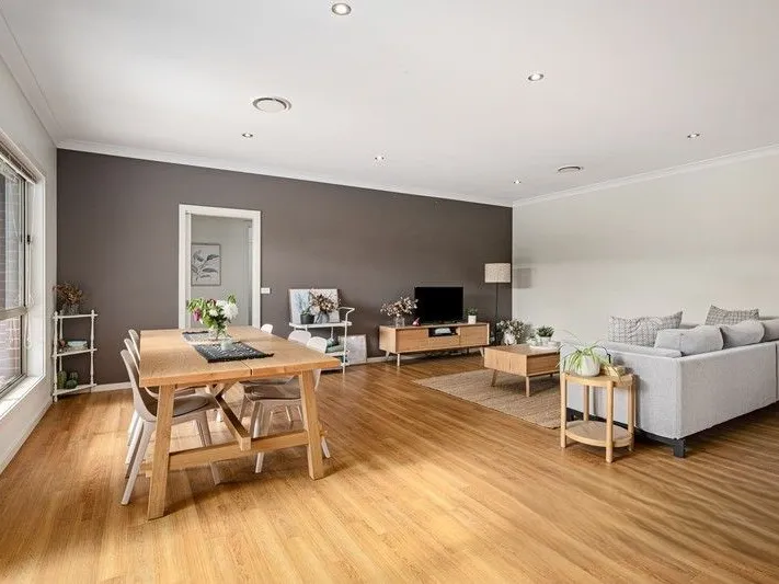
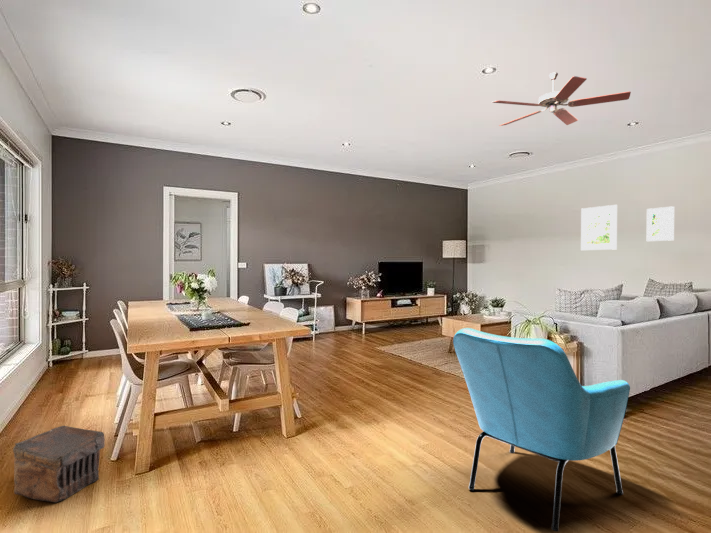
+ armchair (534, 409)
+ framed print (598, 228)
+ ceiling fan (558, 92)
+ pouch (58, 463)
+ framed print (660, 224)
